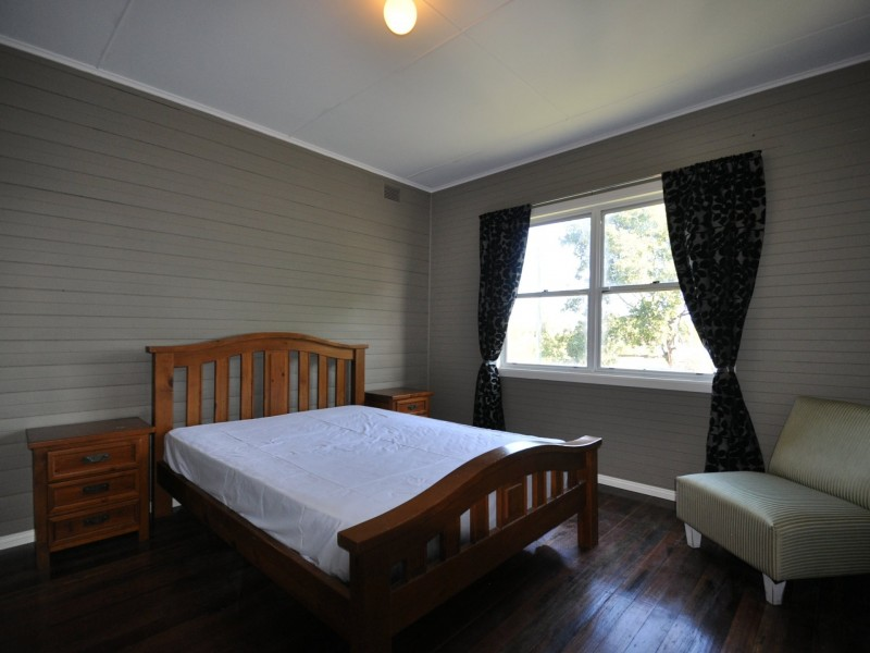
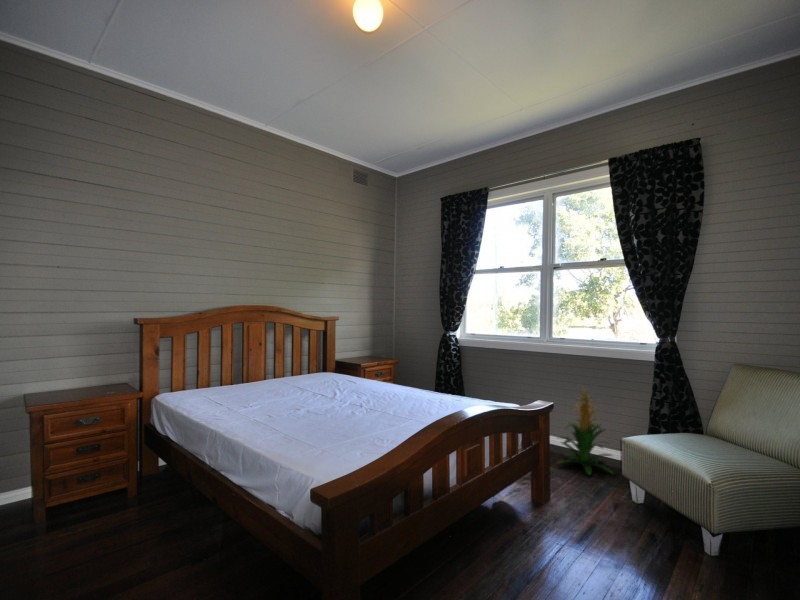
+ indoor plant (585, 425)
